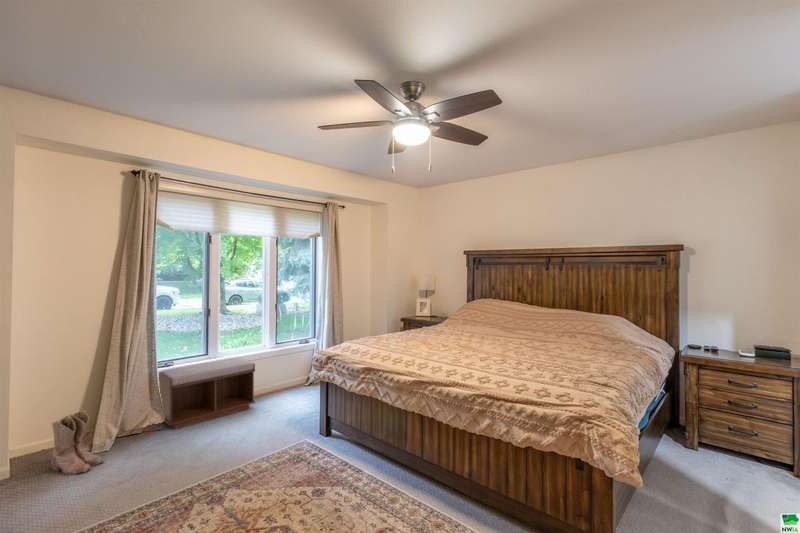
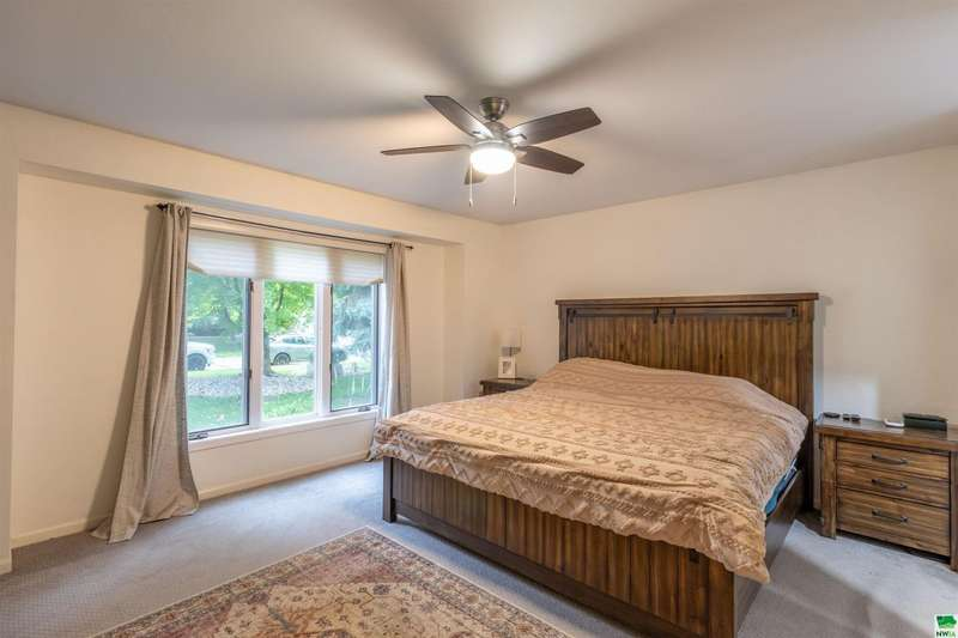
- bench (208, 389)
- boots (78, 440)
